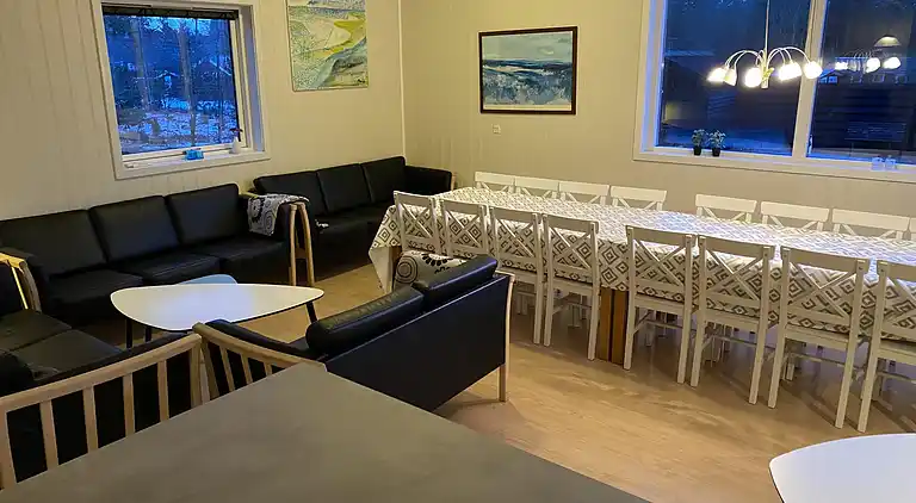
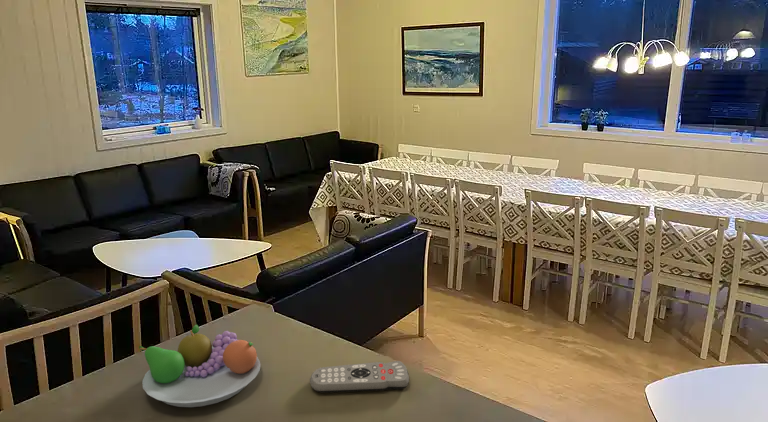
+ fruit bowl (198, 360)
+ remote control (359, 377)
